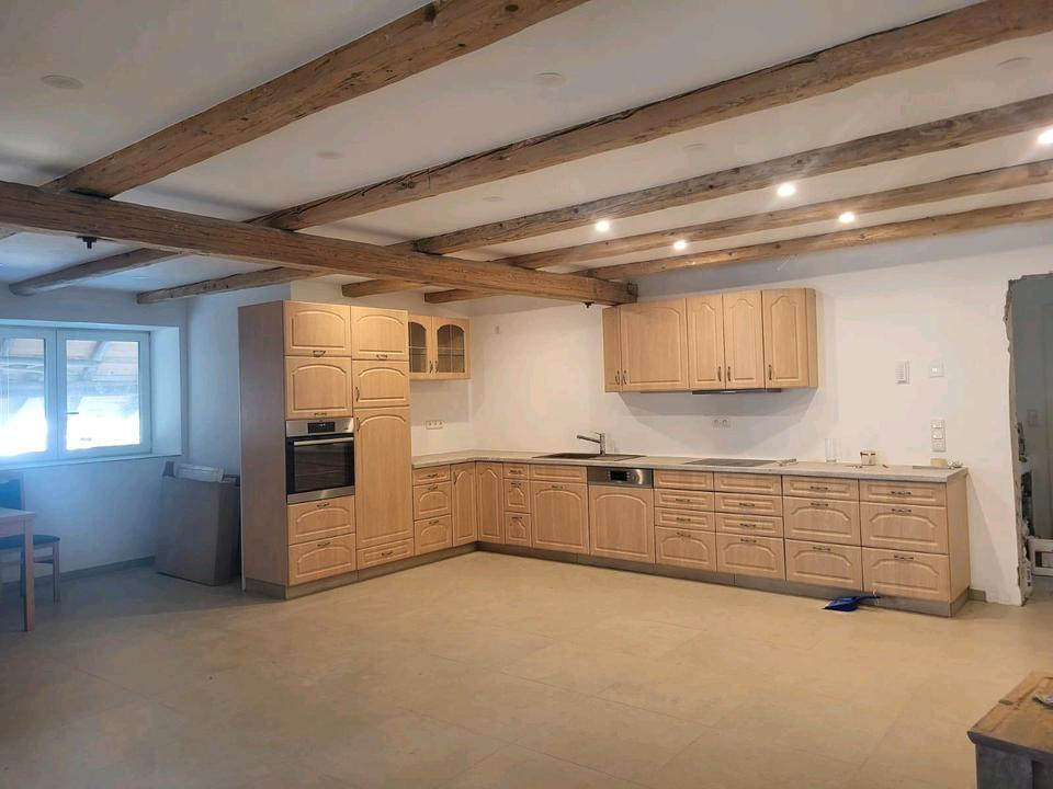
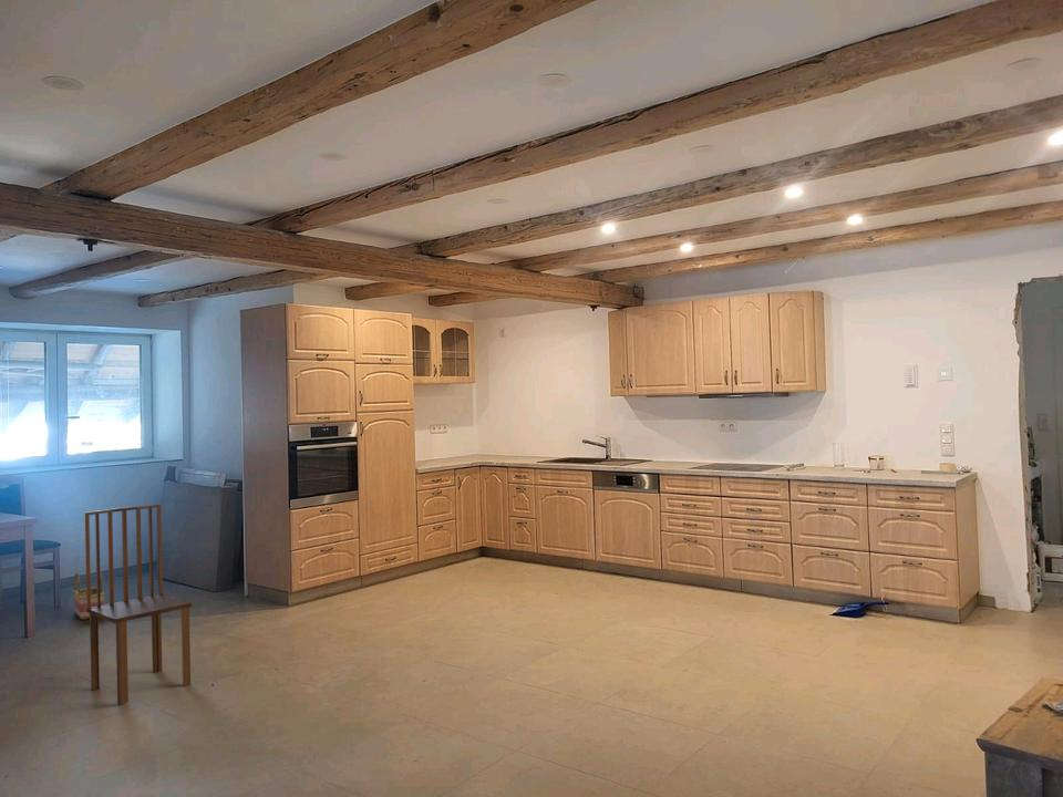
+ dining chair (138, 598)
+ basket (91, 592)
